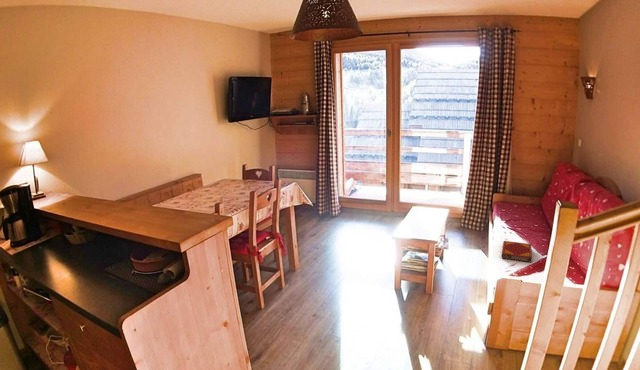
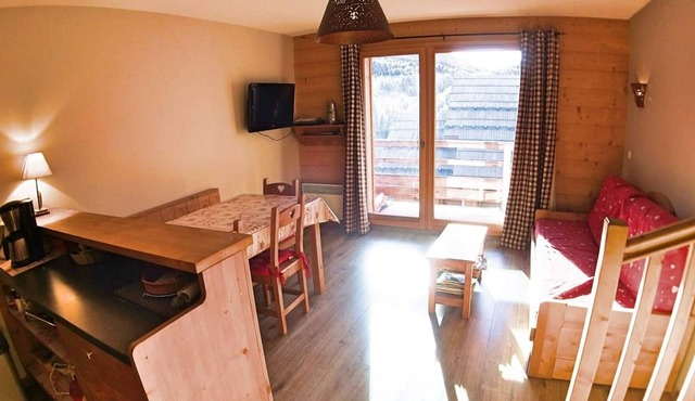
- hardback book (516, 251)
